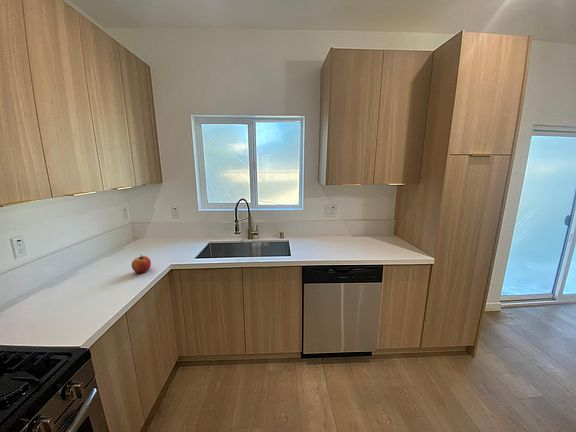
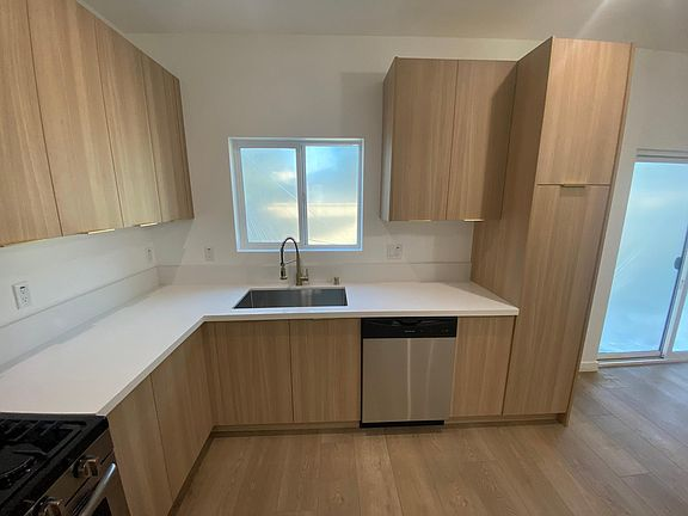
- apple (141, 263)
